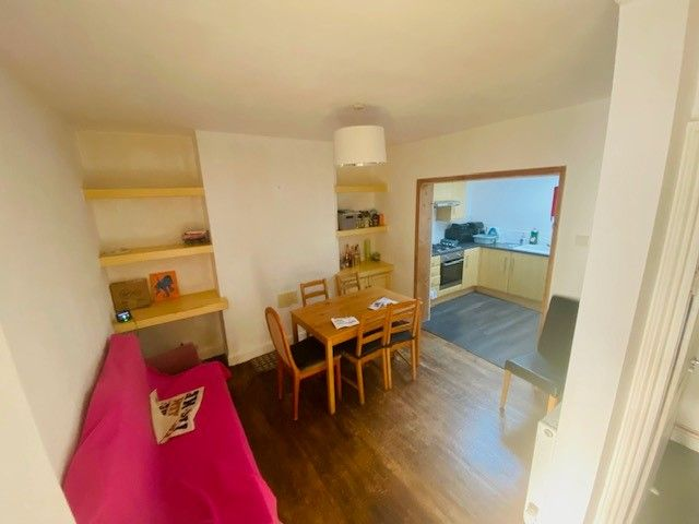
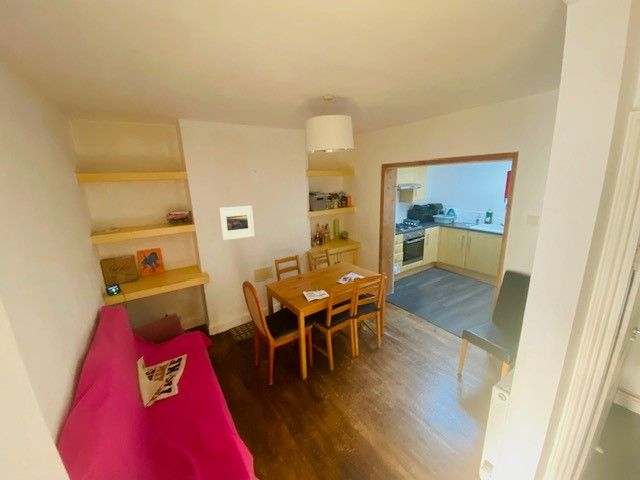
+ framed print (237, 222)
